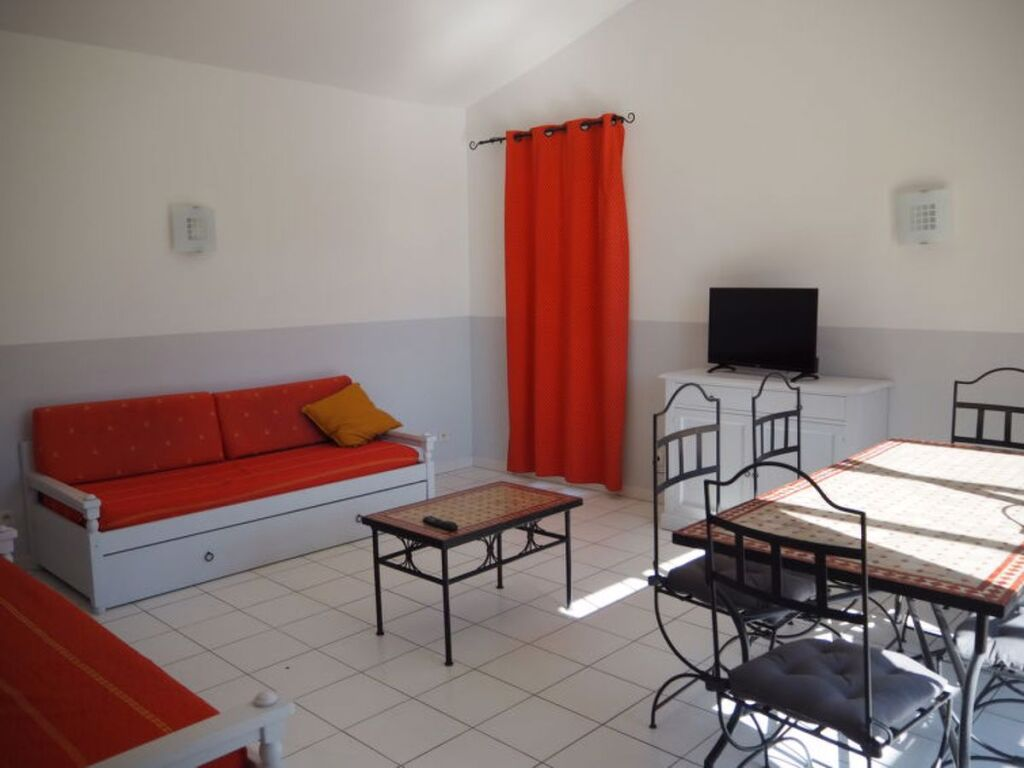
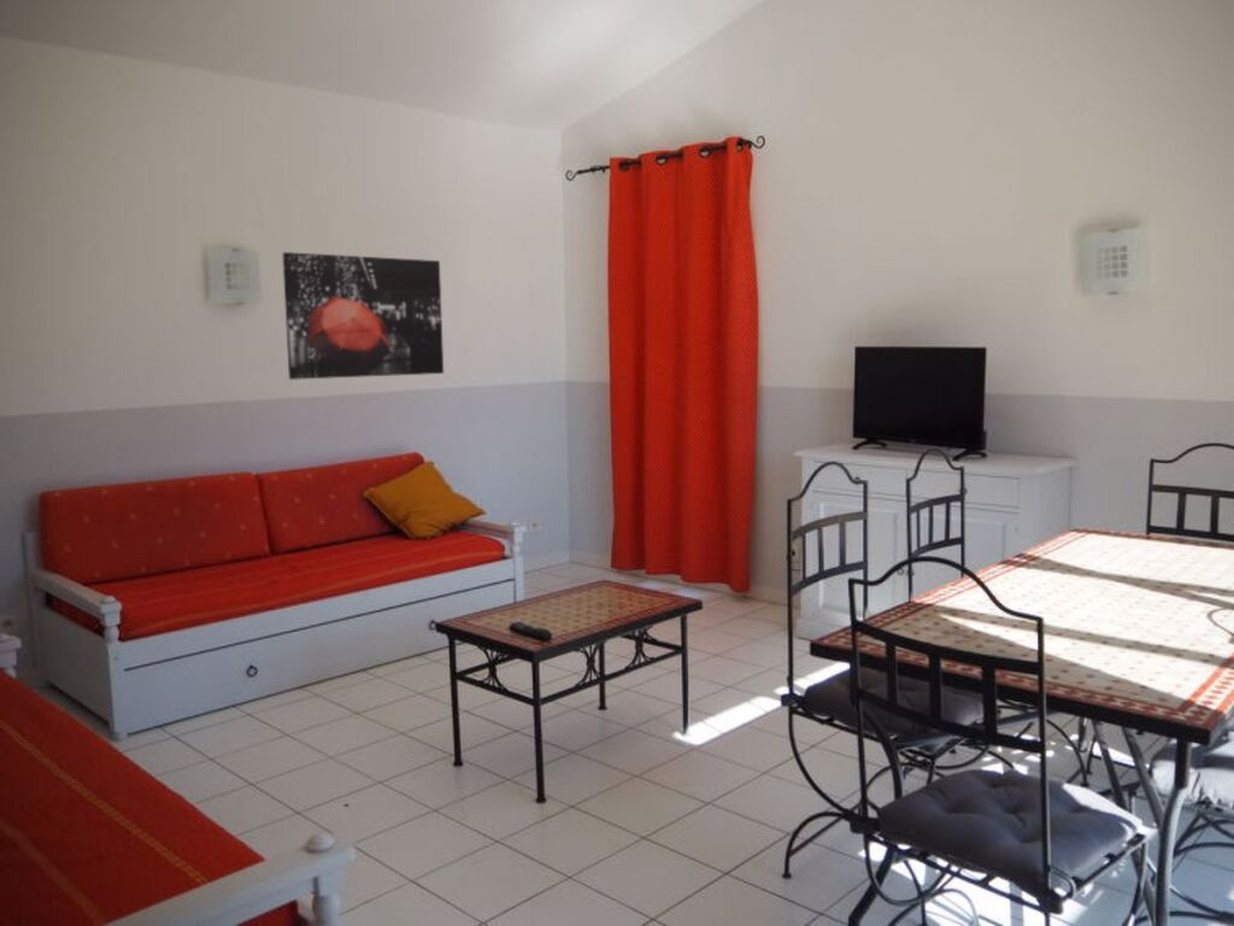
+ wall art (368, 316)
